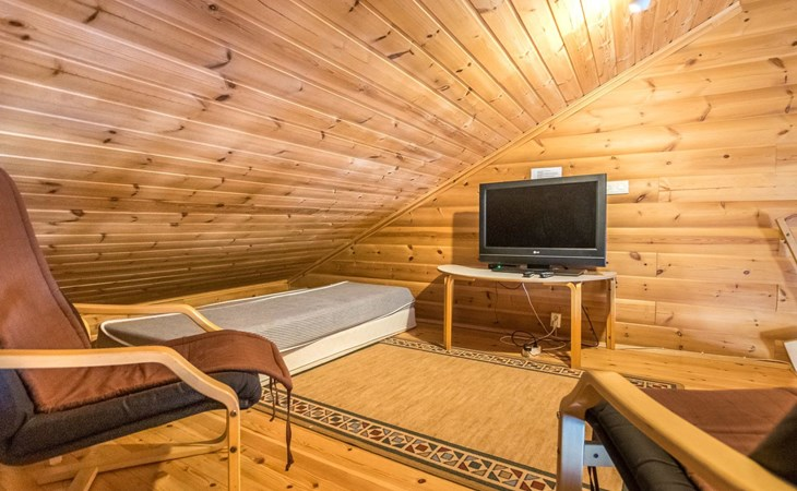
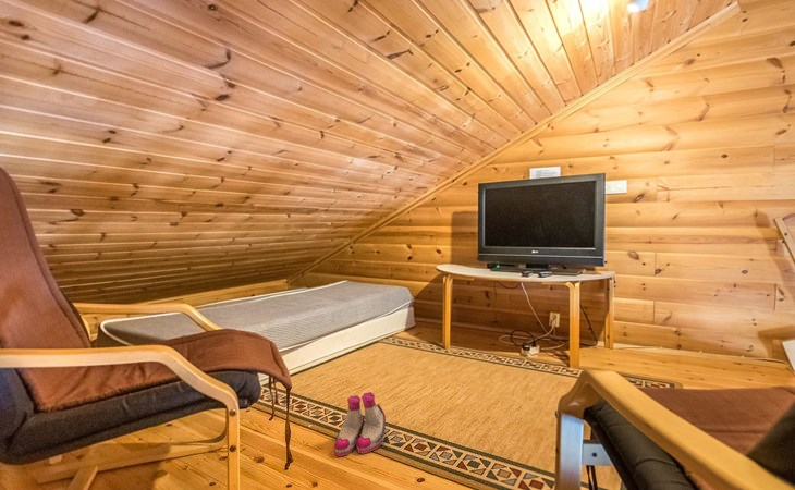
+ boots (359, 419)
